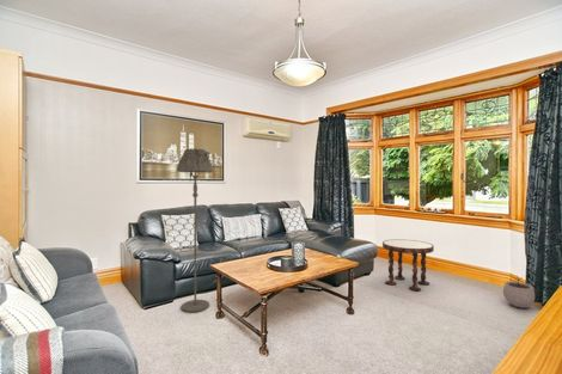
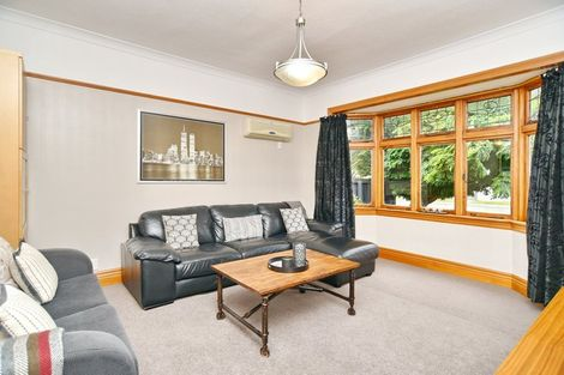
- floor lamp (195, 227)
- side table (402, 262)
- plant pot (518, 290)
